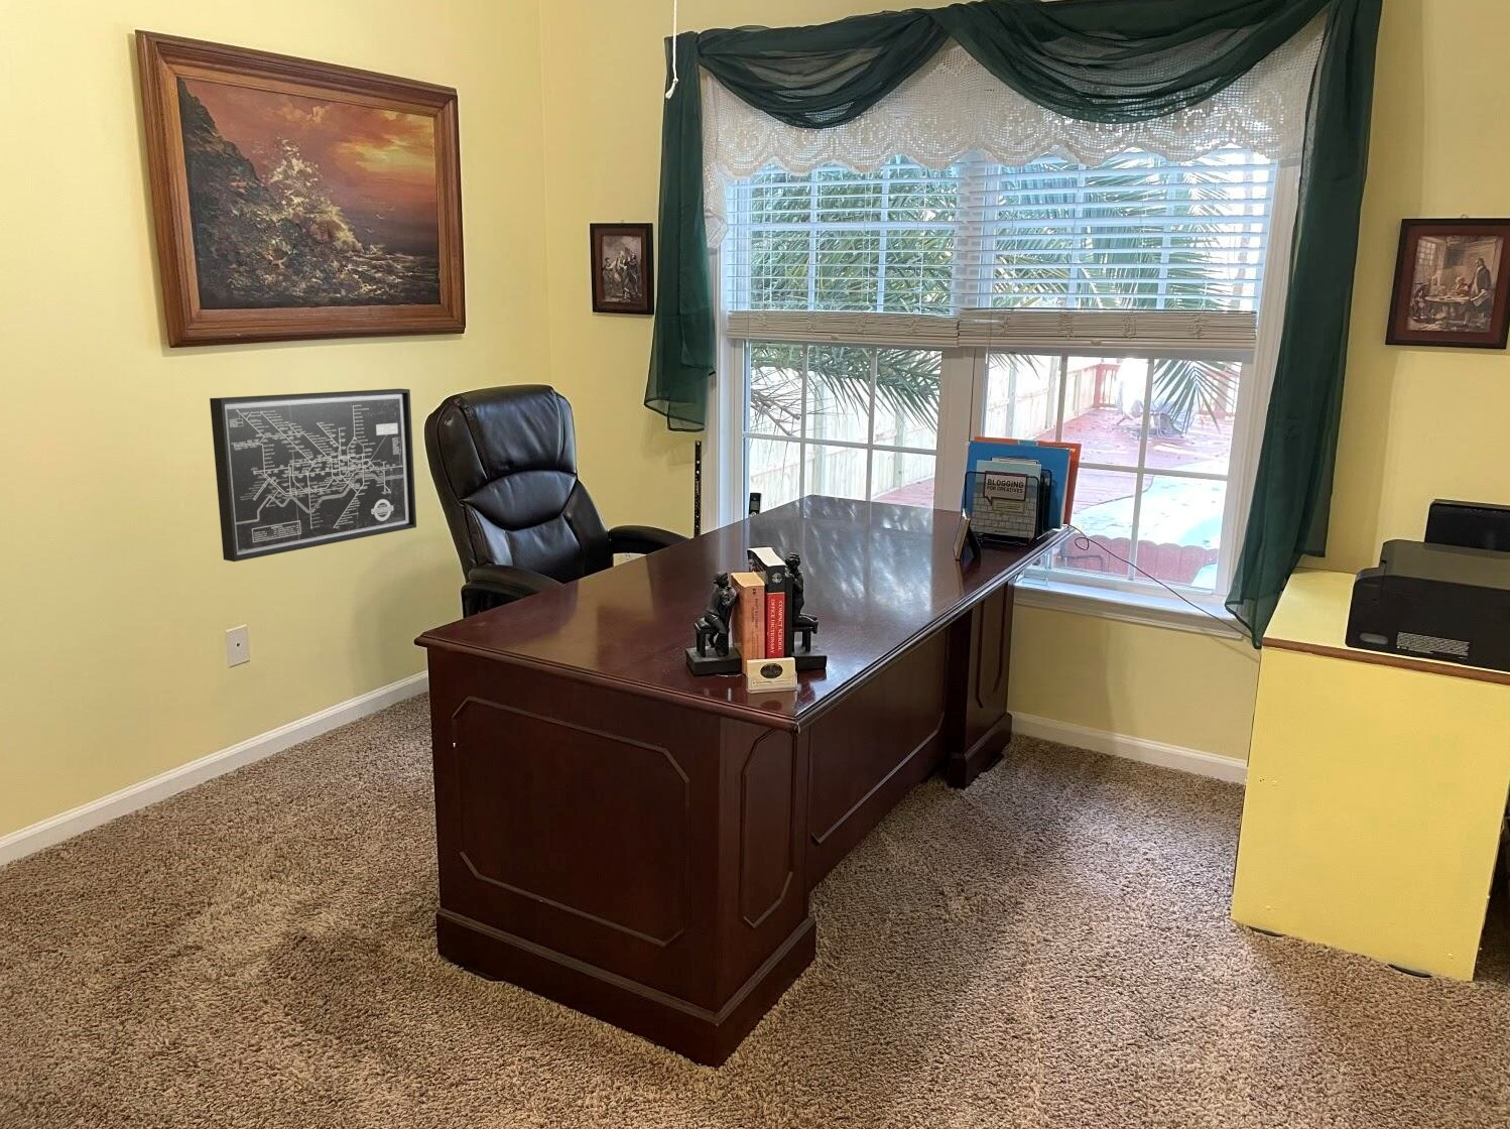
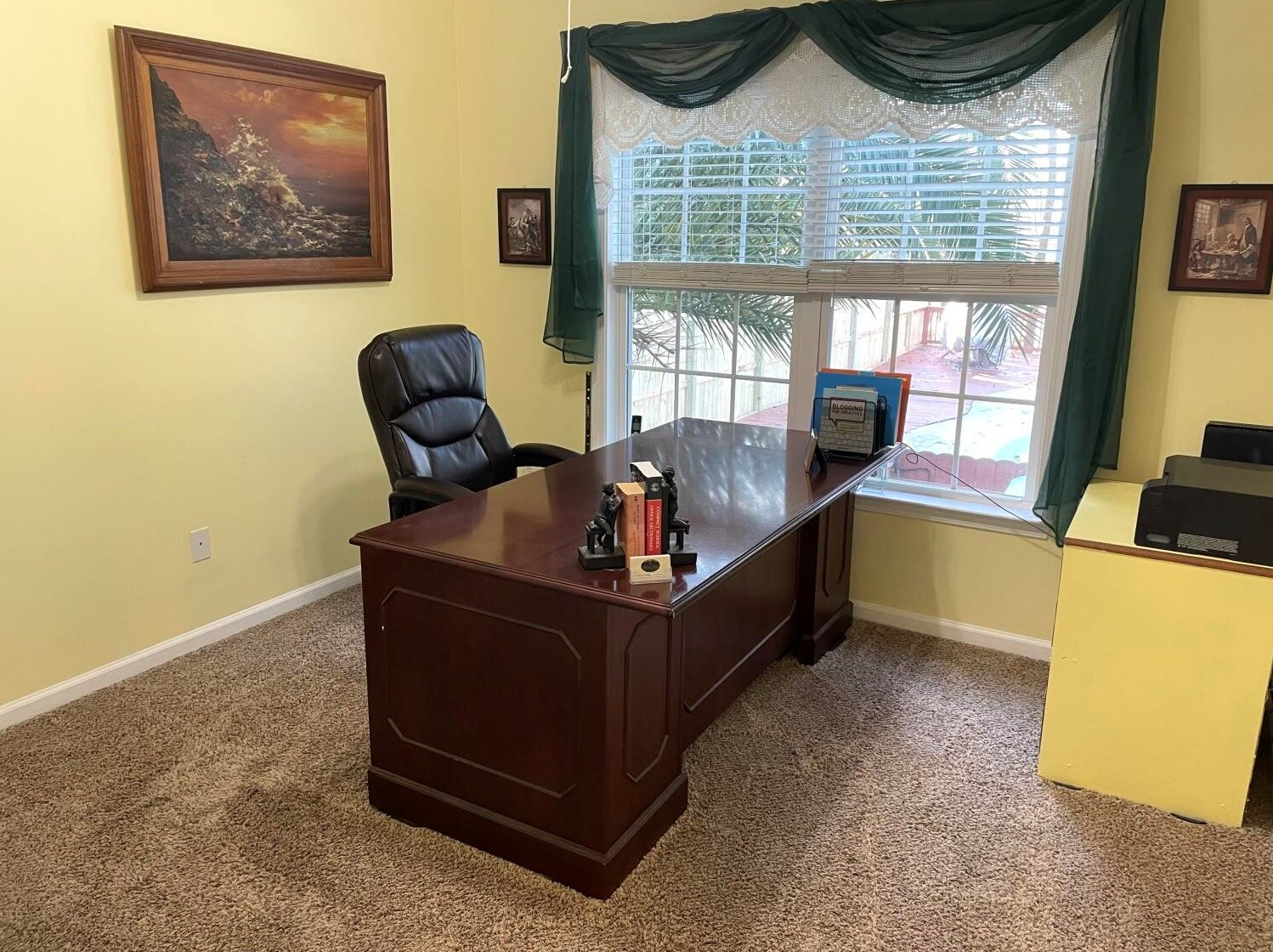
- wall art (323, 468)
